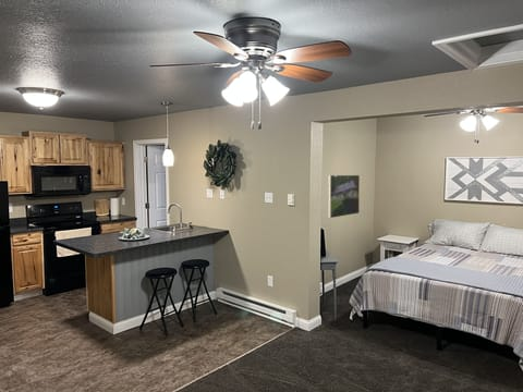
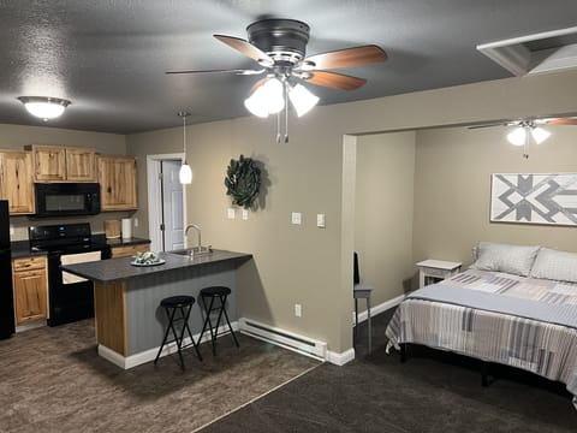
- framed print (344, 195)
